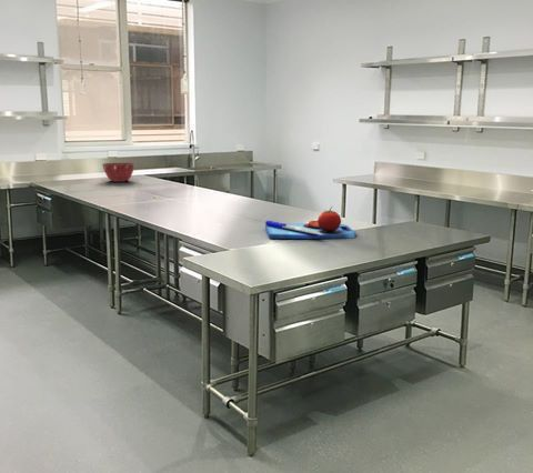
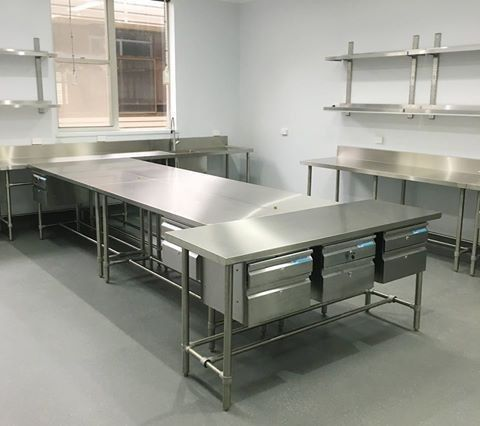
- mixing bowl (119, 172)
- chopping board (310, 221)
